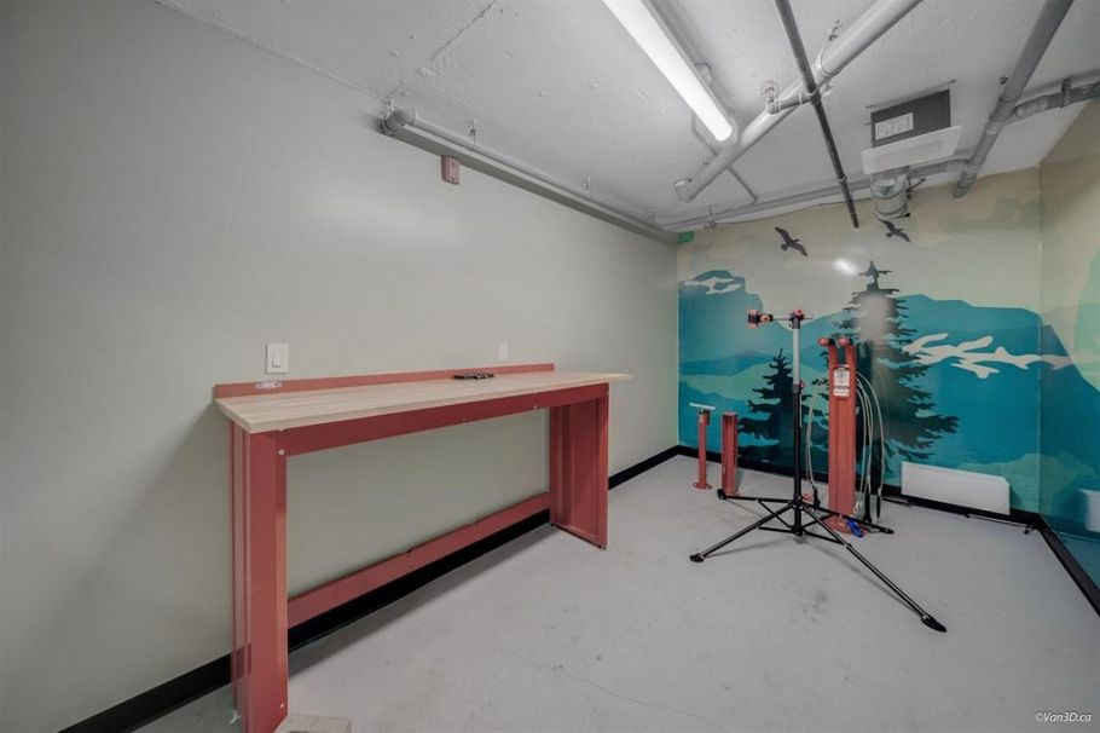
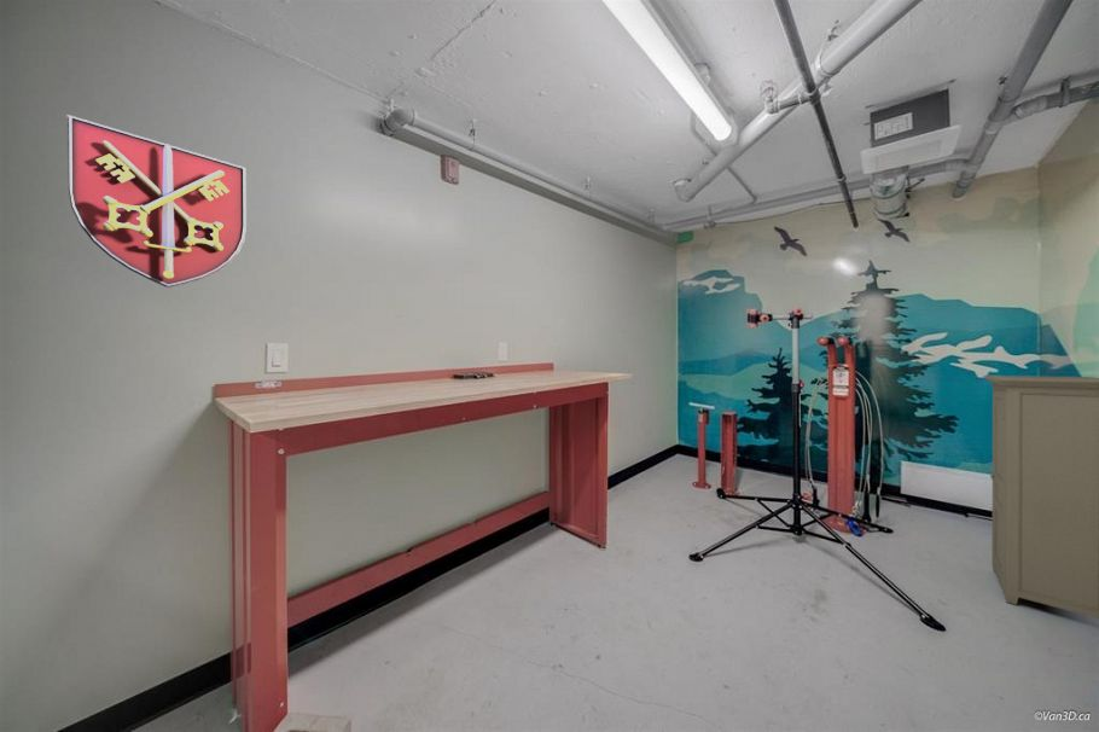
+ decorative shield (168, 214)
+ armoire (1042, 487)
